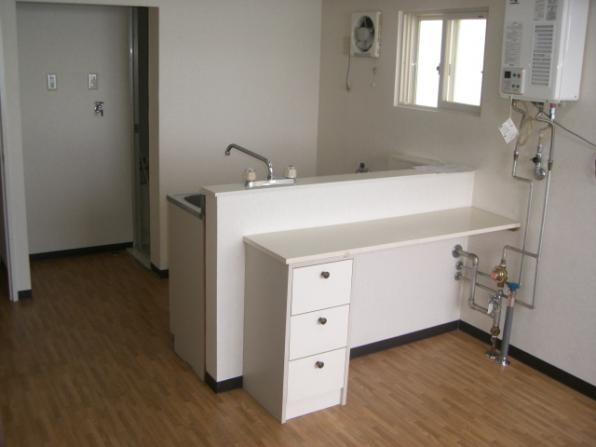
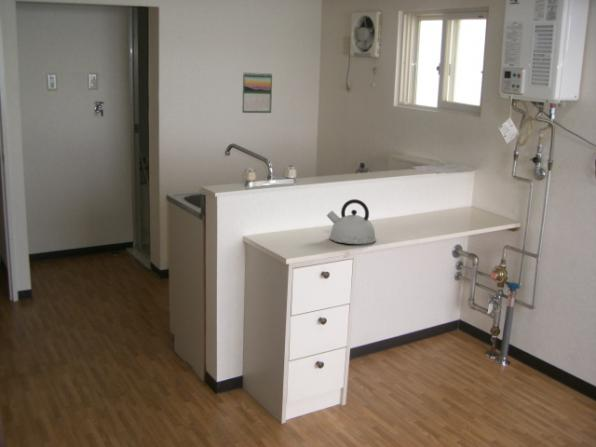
+ kettle (351, 219)
+ calendar (257, 92)
